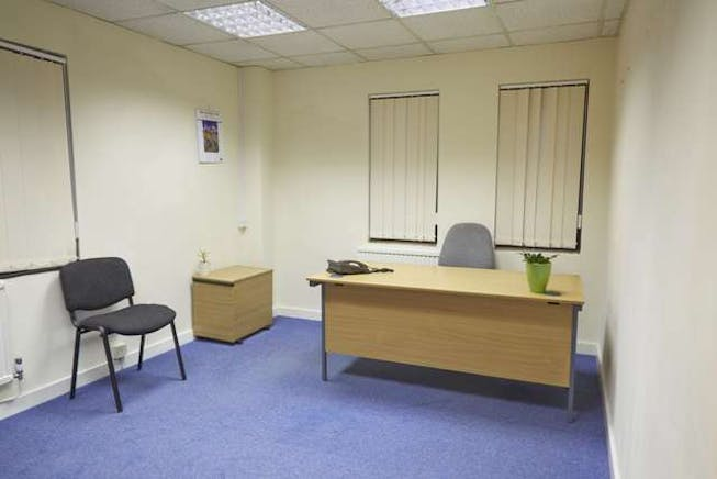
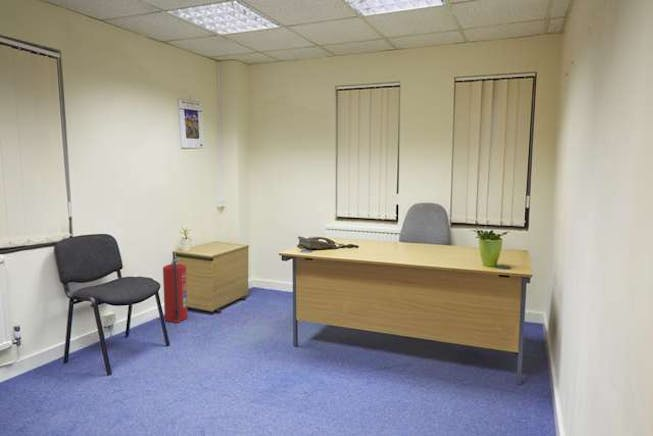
+ fire extinguisher (175, 286)
